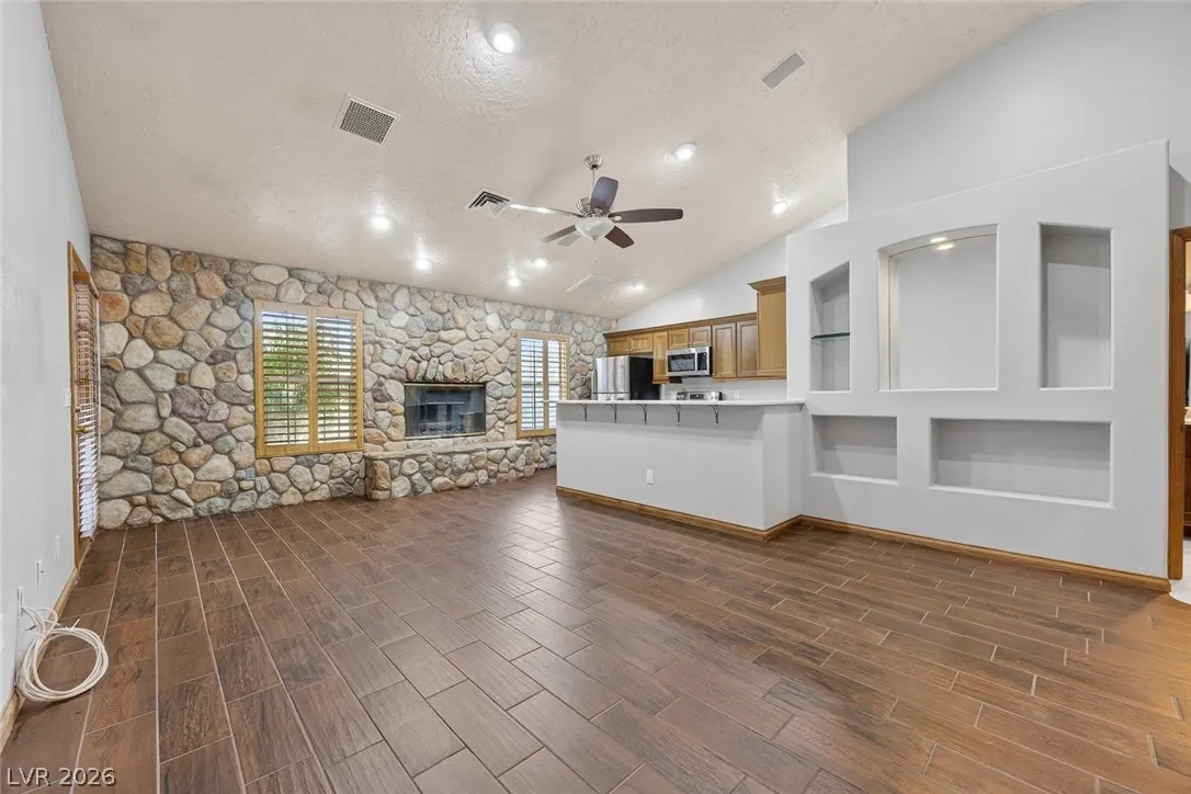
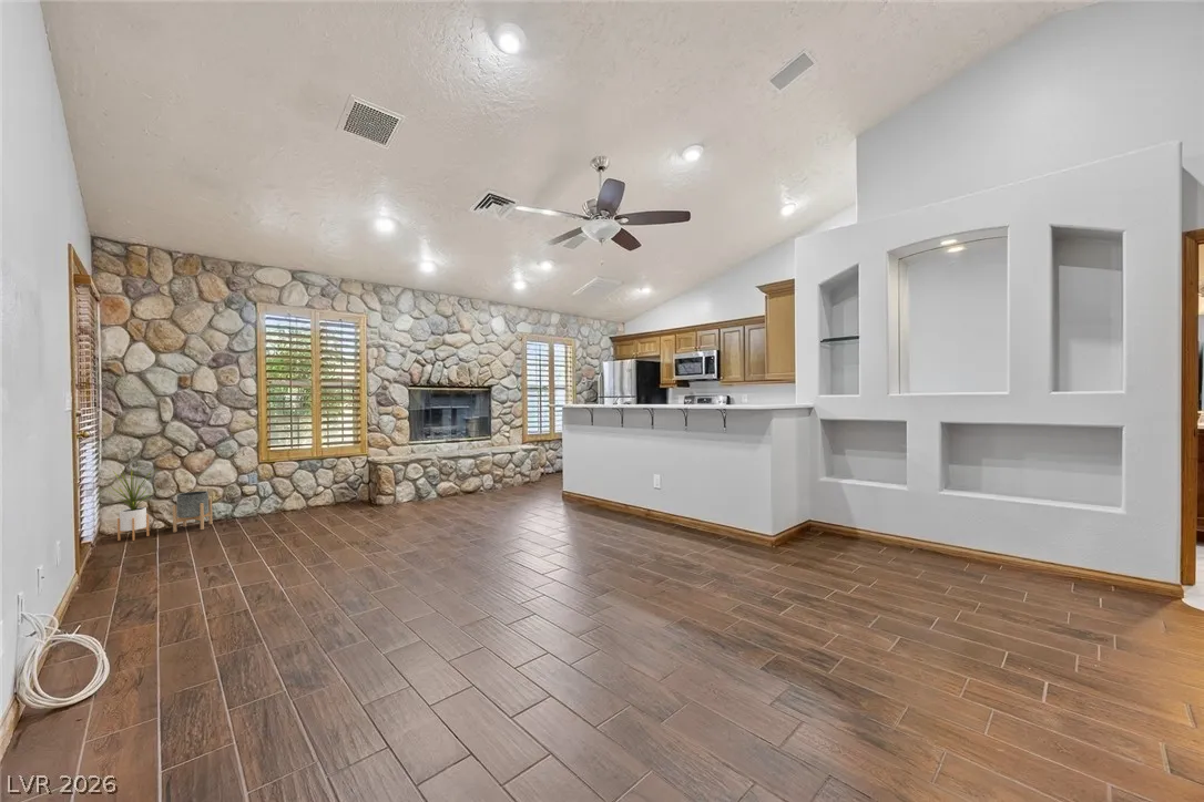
+ house plant (133, 500)
+ planter (193, 511)
